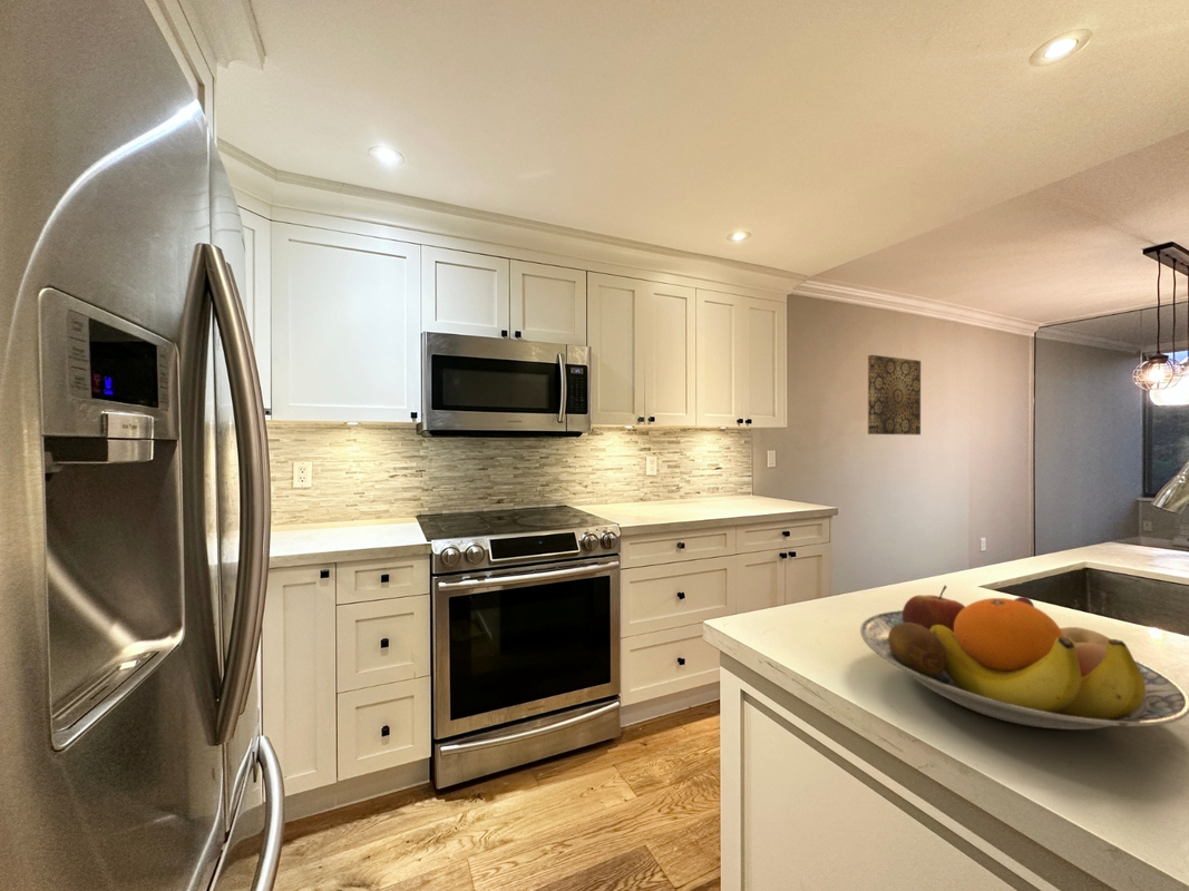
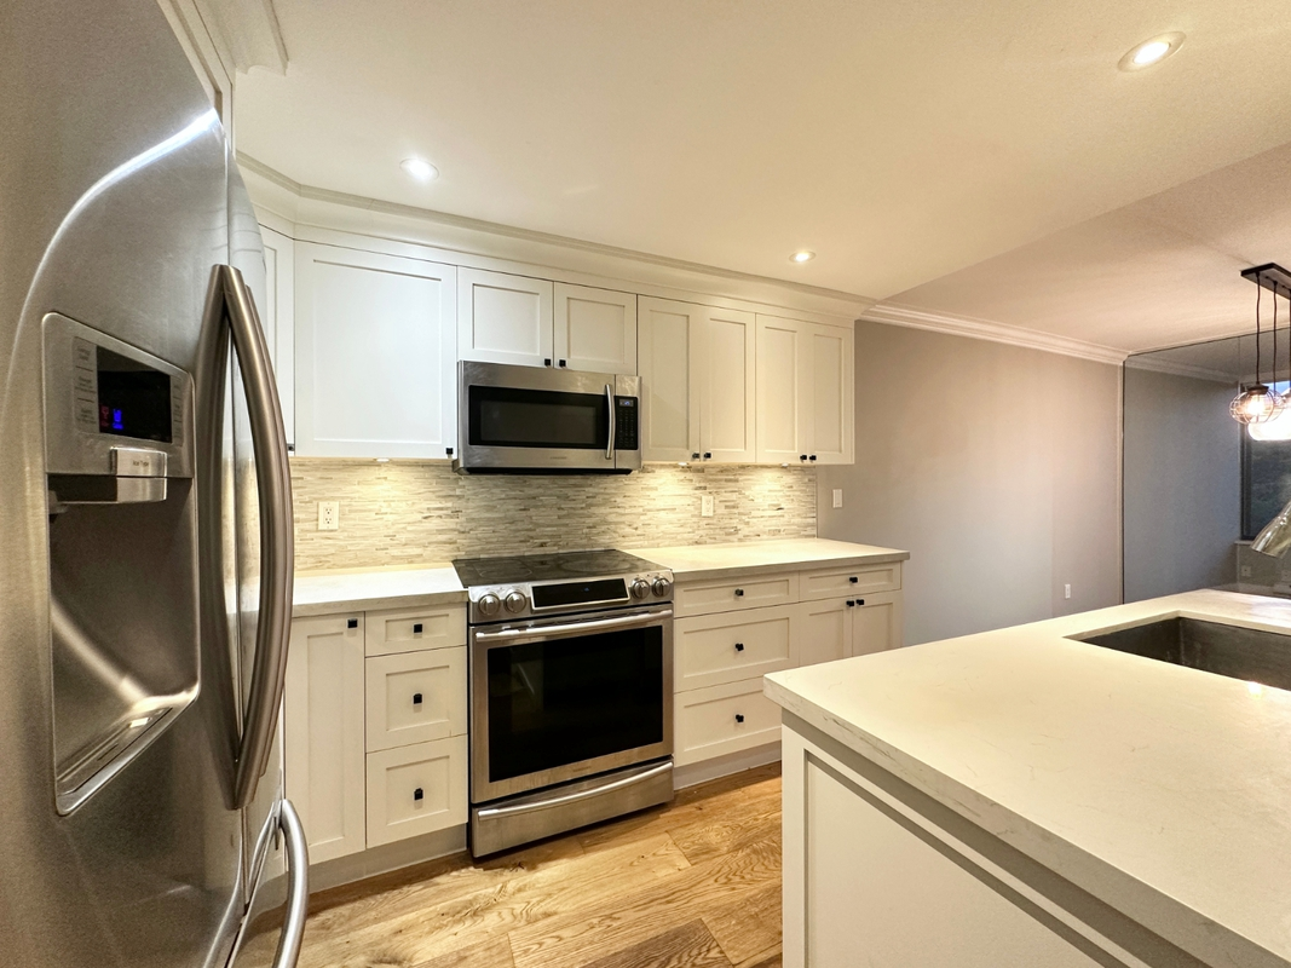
- fruit bowl (997, 643)
- wall art (895, 395)
